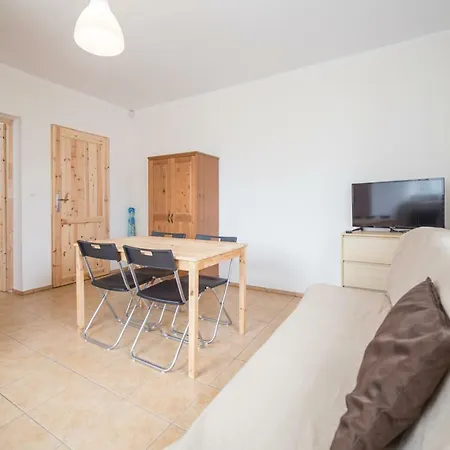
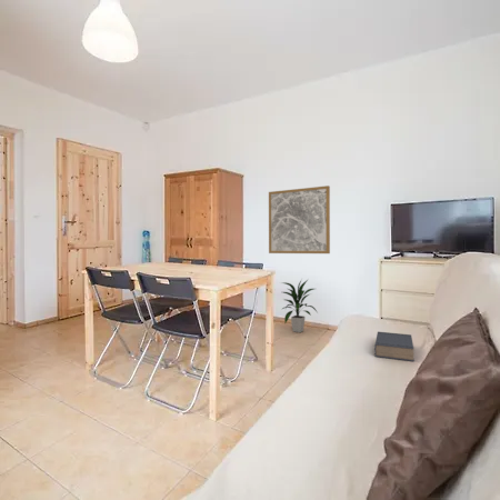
+ wall art (298, 221)
+ book (393, 344)
+ indoor plant (296, 304)
